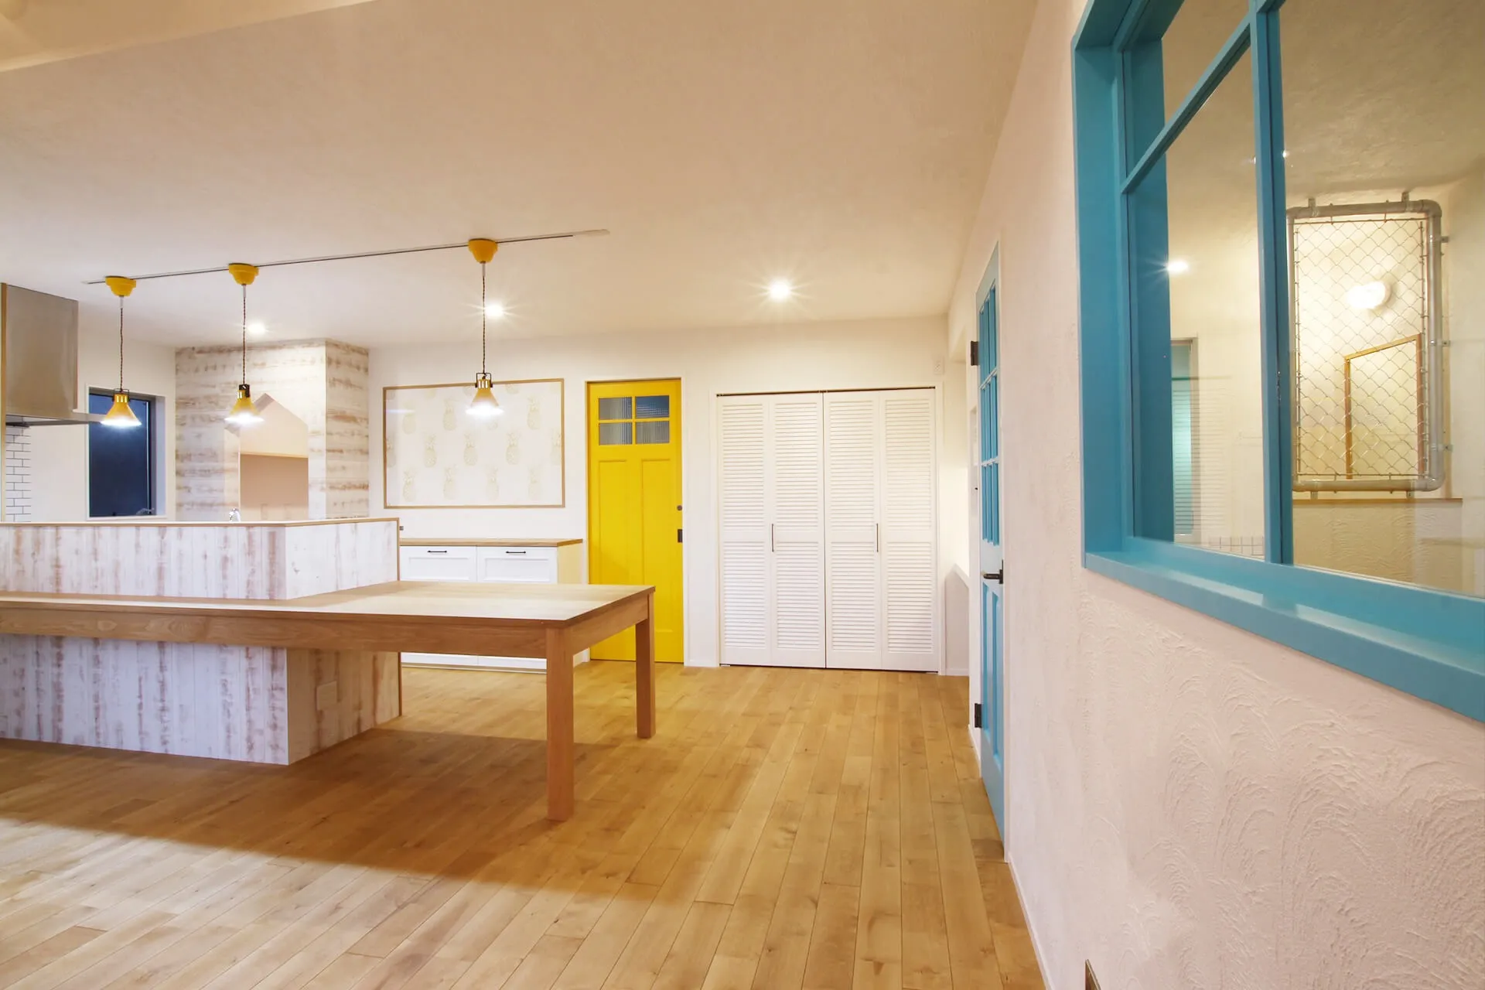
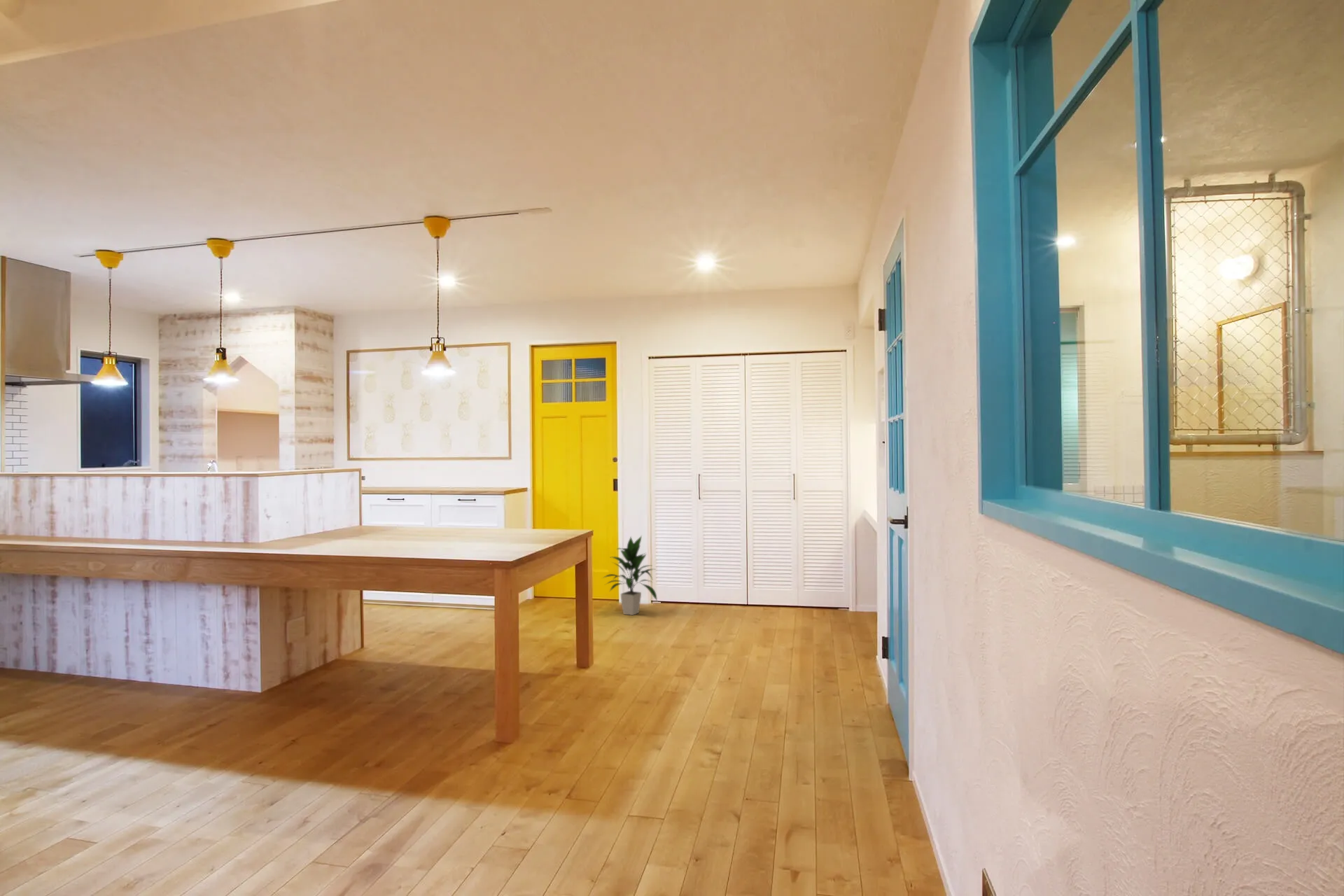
+ indoor plant (632, 575)
